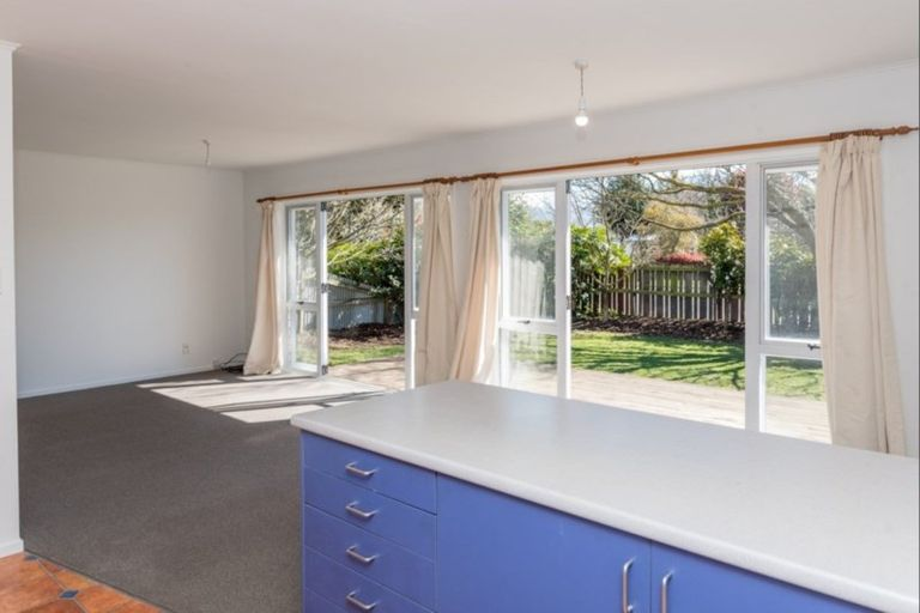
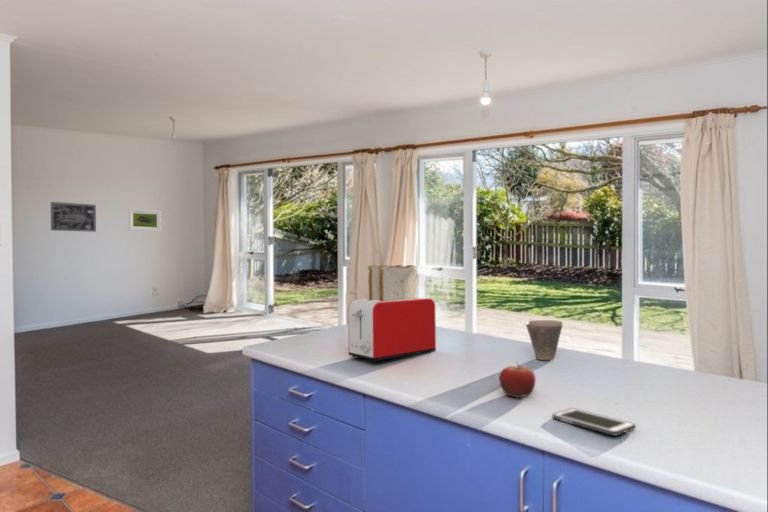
+ wall art (73, 217)
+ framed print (145, 220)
+ cell phone (592, 421)
+ fruit (517, 378)
+ toaster (390, 310)
+ cup (544, 340)
